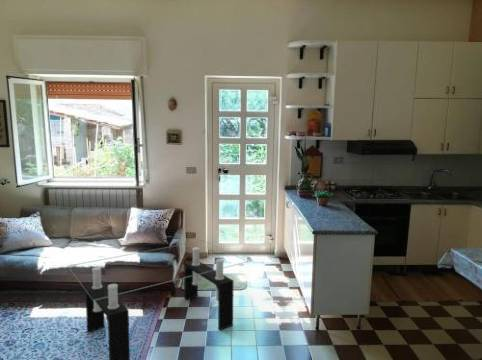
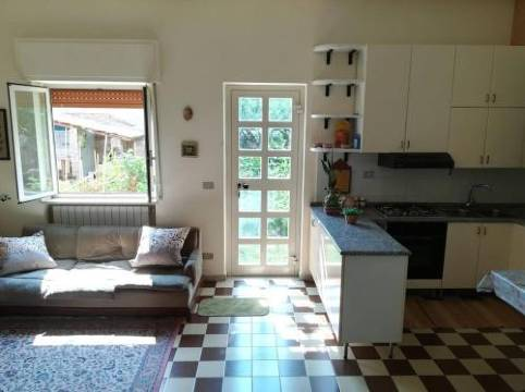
- coffee table (157, 284)
